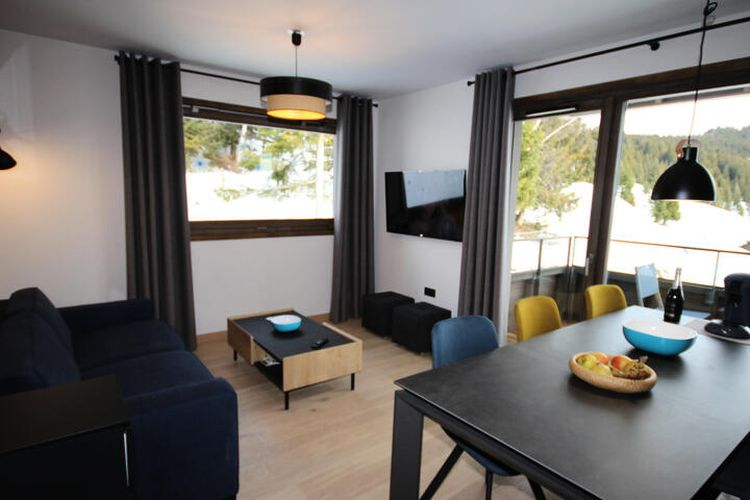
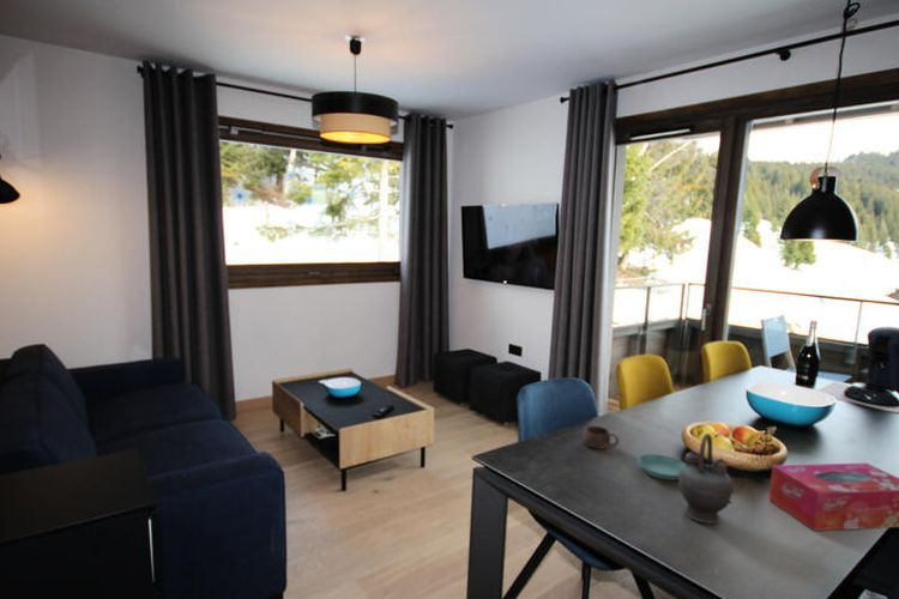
+ teapot (707, 473)
+ saucer (662, 467)
+ cup (599, 437)
+ tissue box (841, 494)
